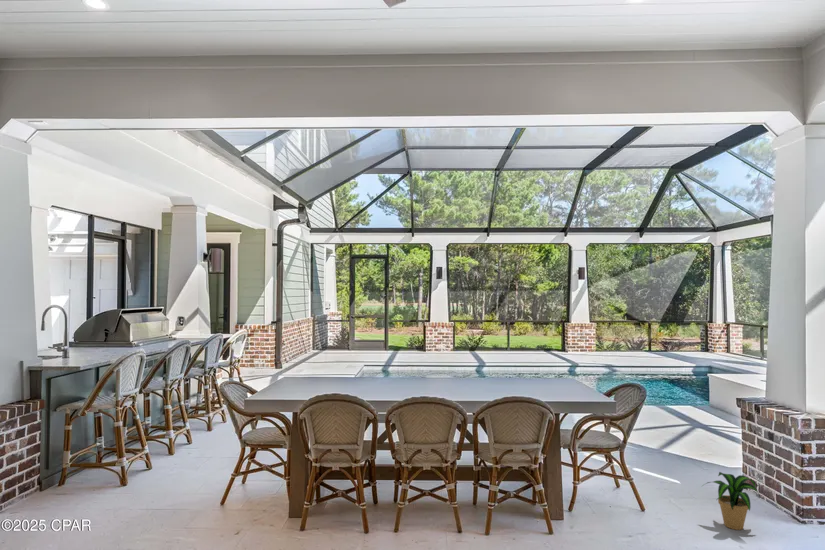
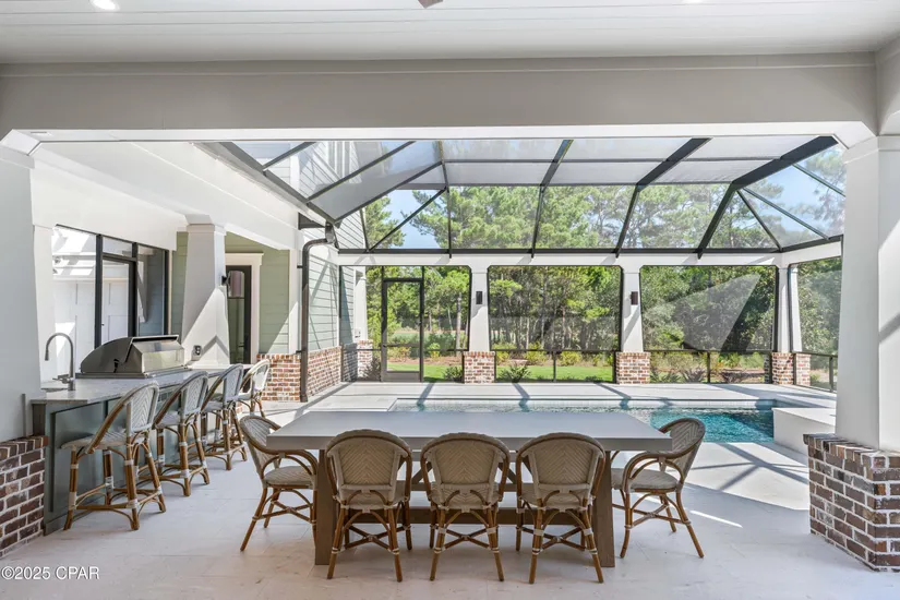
- potted plant (733, 501)
